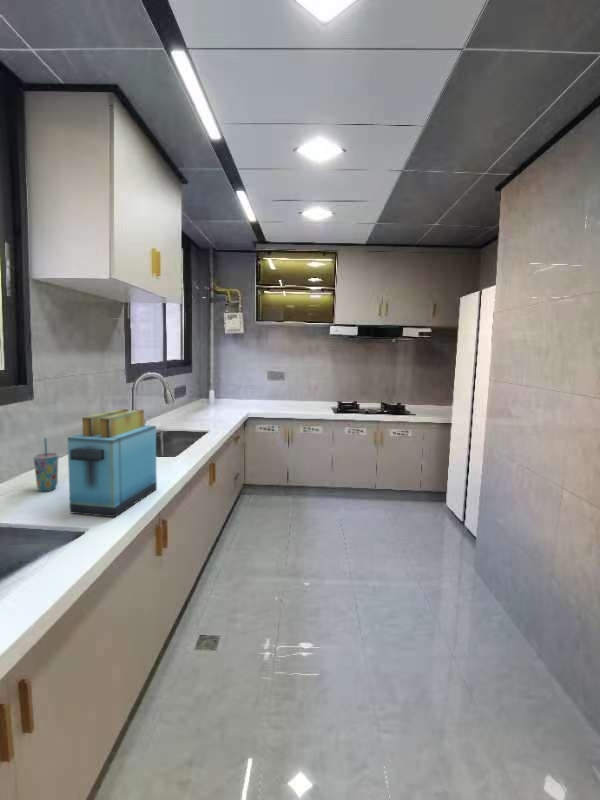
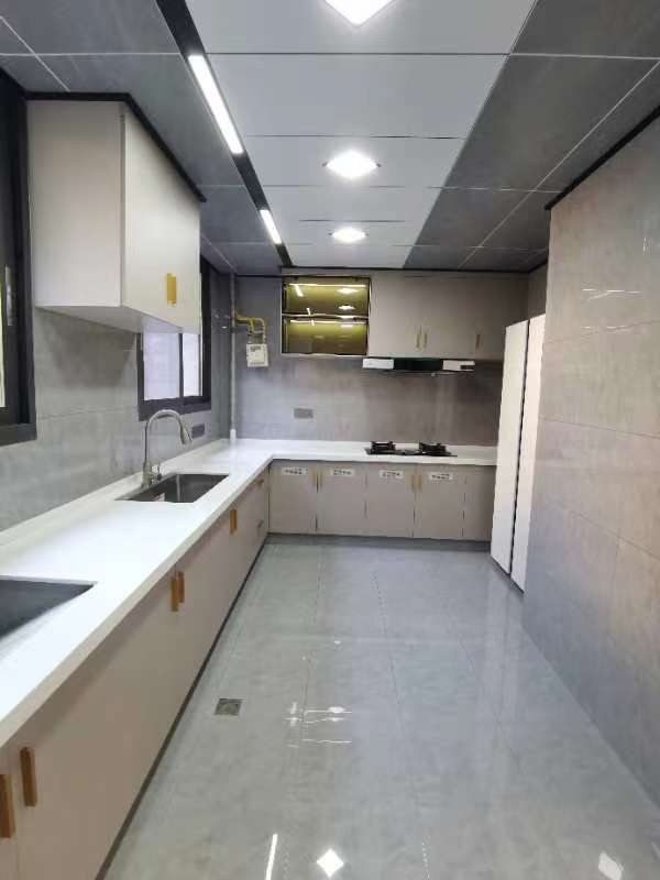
- toaster (113, 458)
- cup (46, 463)
